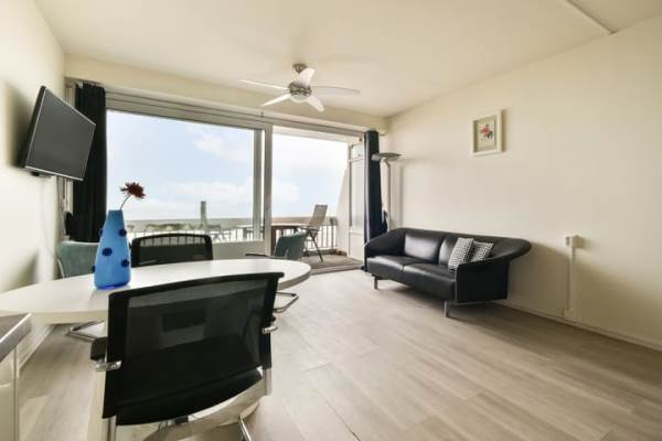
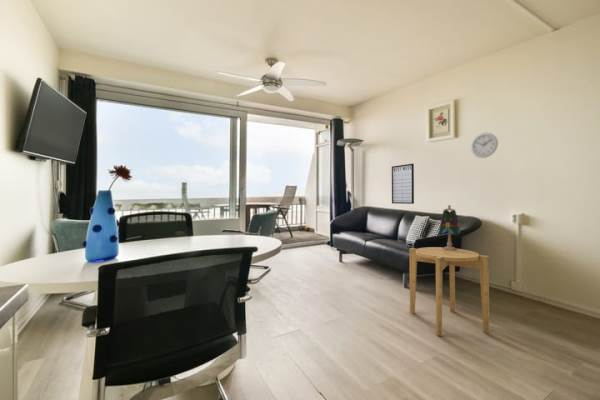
+ side table (450, 287)
+ writing board (402, 184)
+ table lamp (449, 227)
+ wall clock (483, 145)
